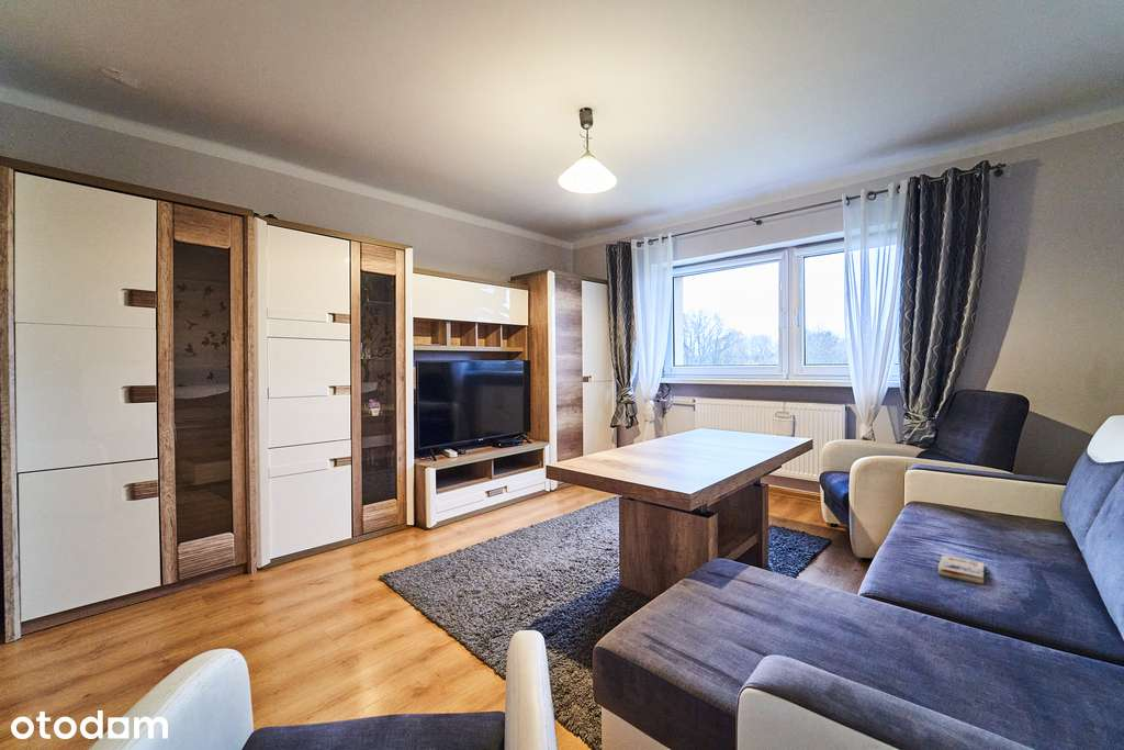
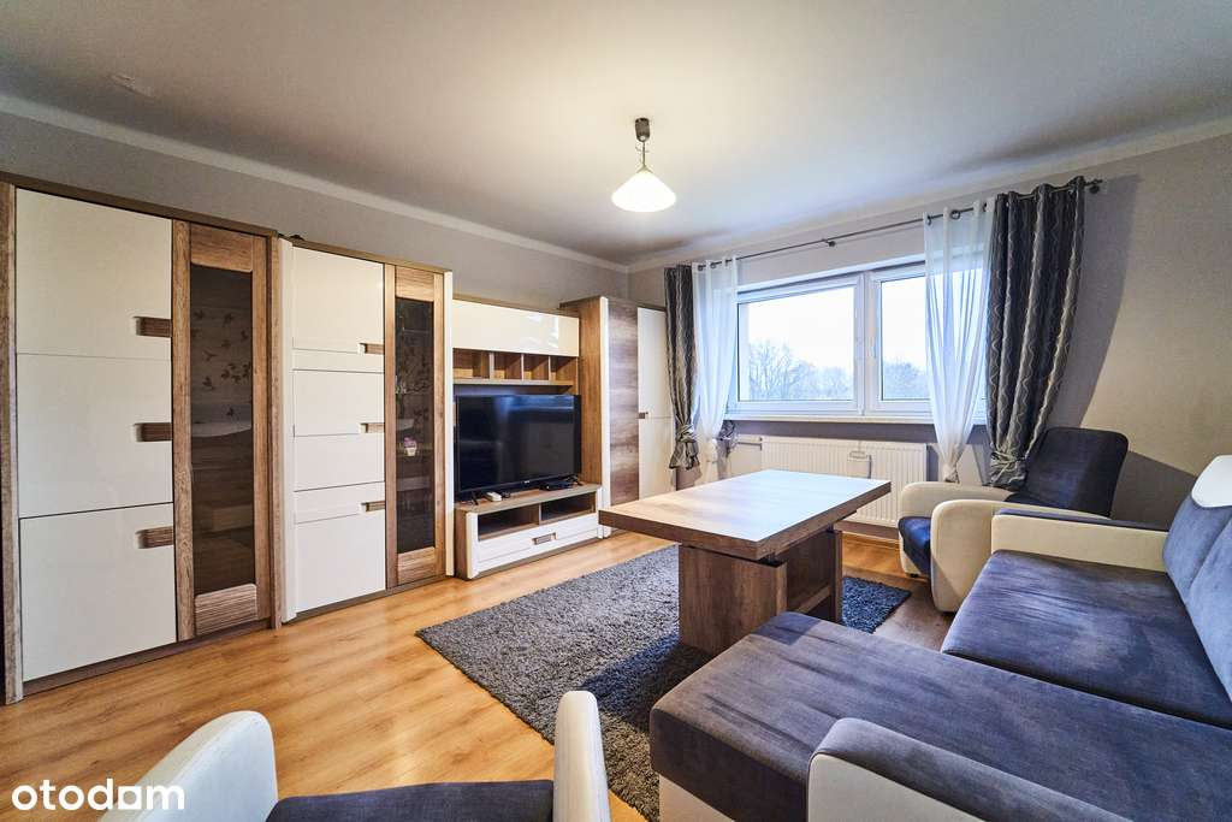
- paperback book (963, 568)
